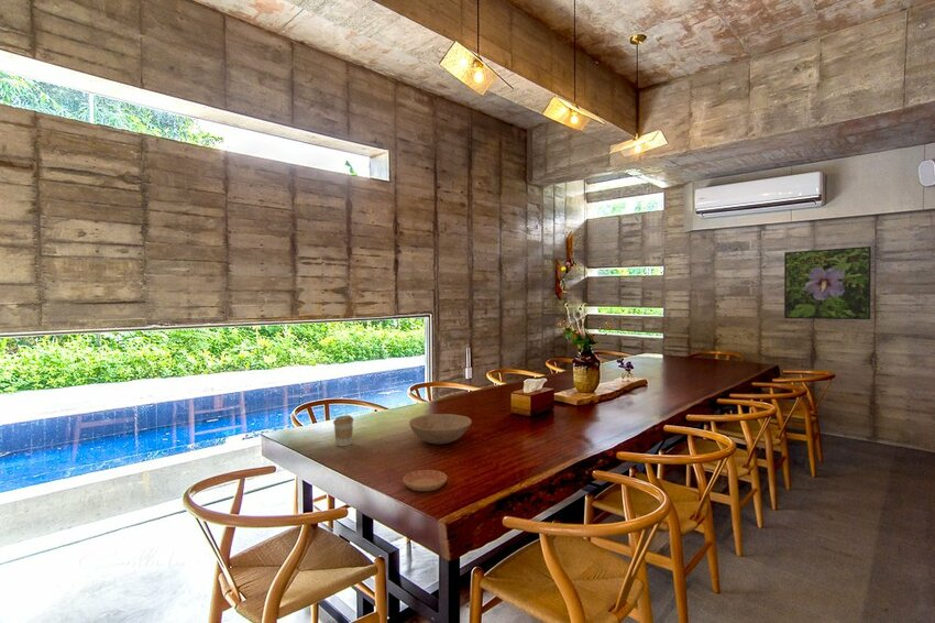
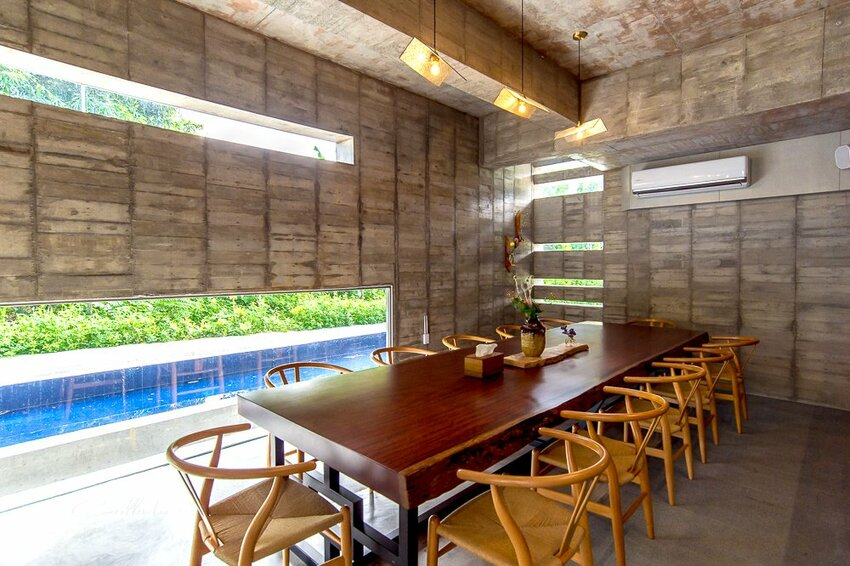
- coffee cup (343, 429)
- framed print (825, 284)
- bowl (440, 430)
- saucer (425, 481)
